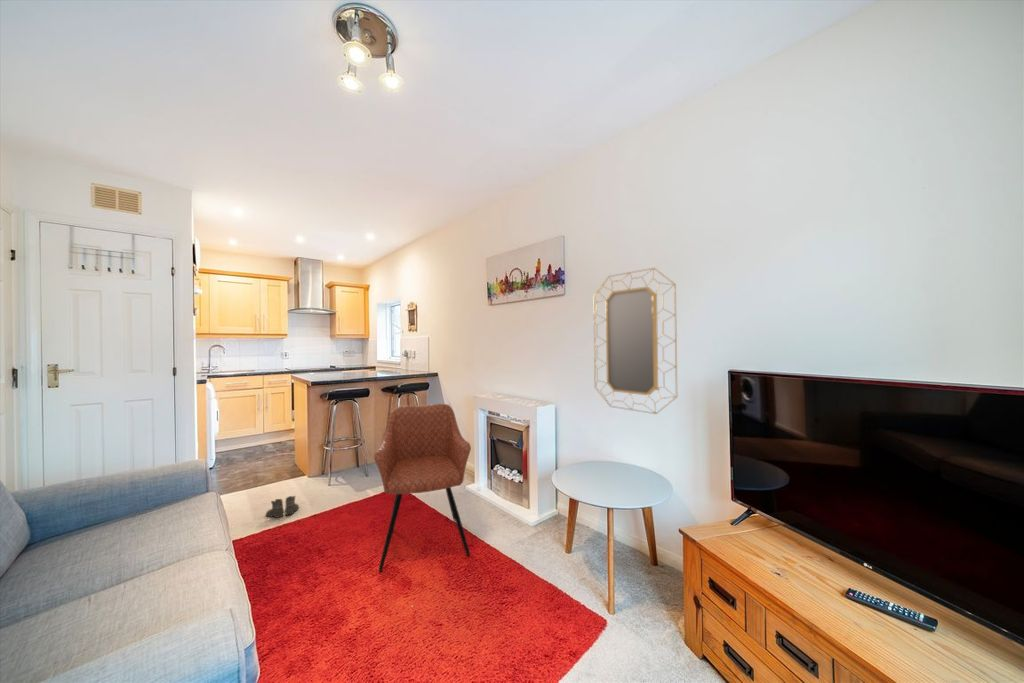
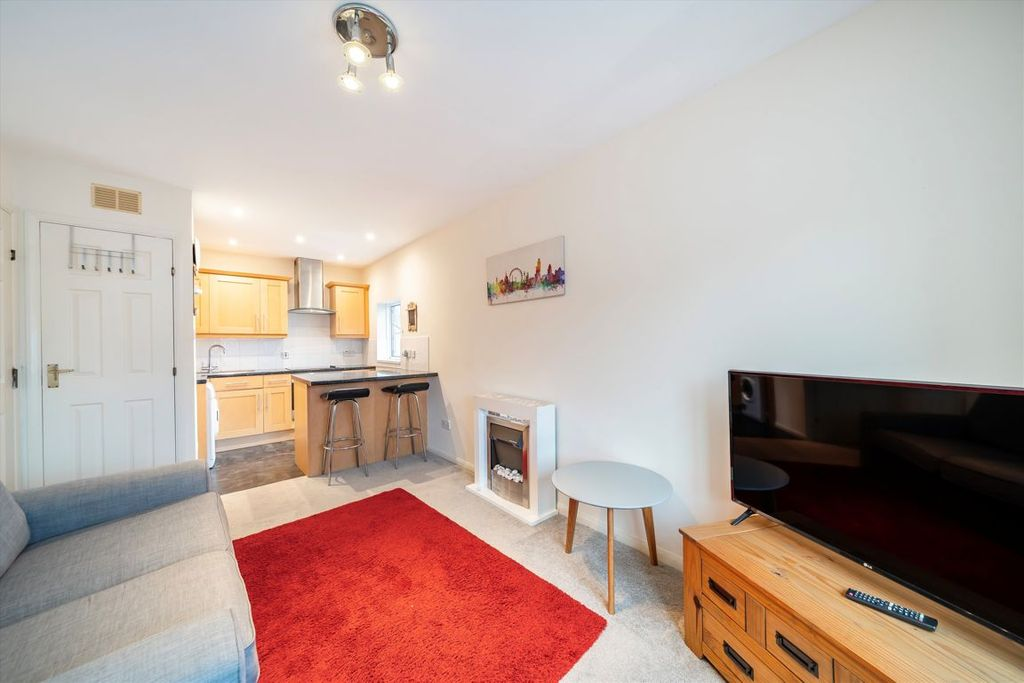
- armchair (423, 476)
- home mirror (629, 341)
- boots (285, 505)
